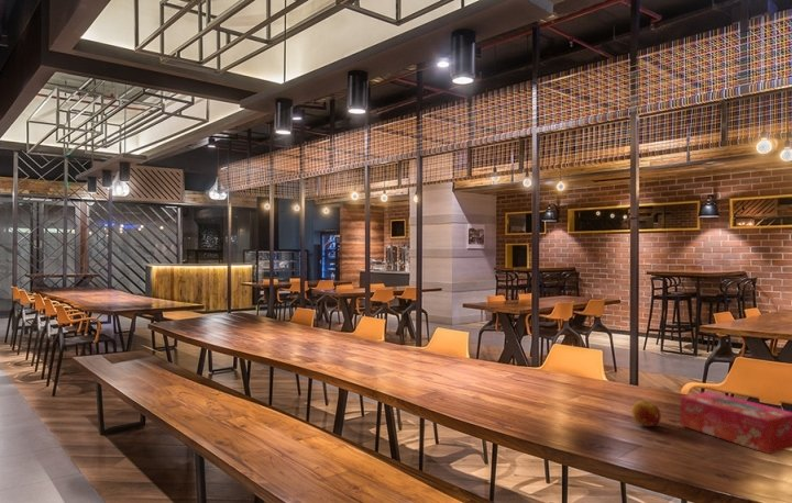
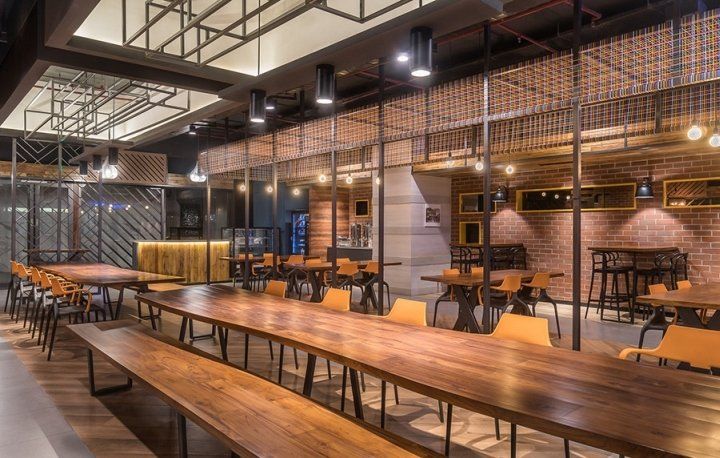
- tissue box (736, 420)
- fruit (646, 413)
